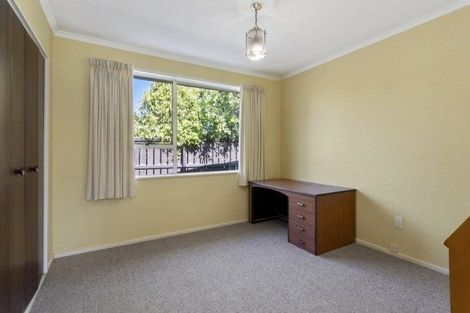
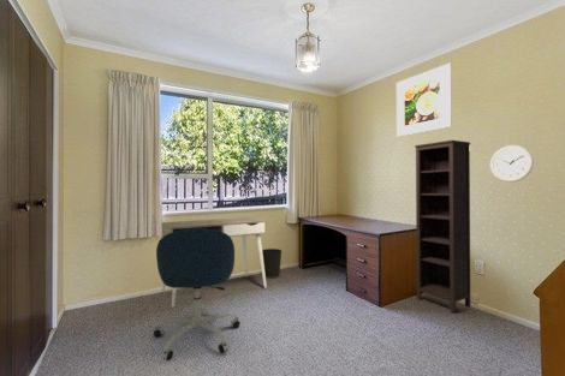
+ wall clock (510, 163)
+ office chair (197, 280)
+ desk (227, 234)
+ wastebasket (270, 263)
+ bookcase (441, 222)
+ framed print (421, 102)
